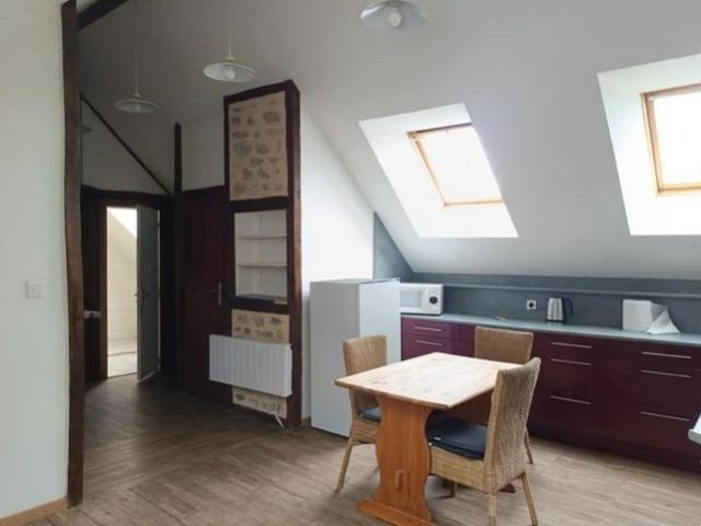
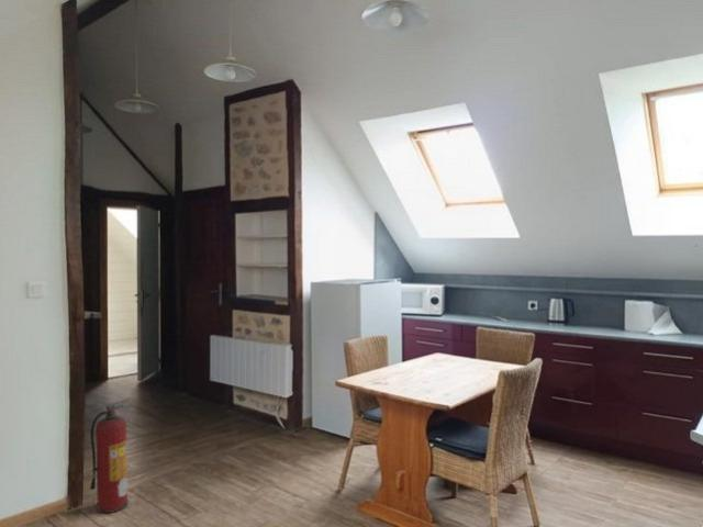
+ fire extinguisher (111, 453)
